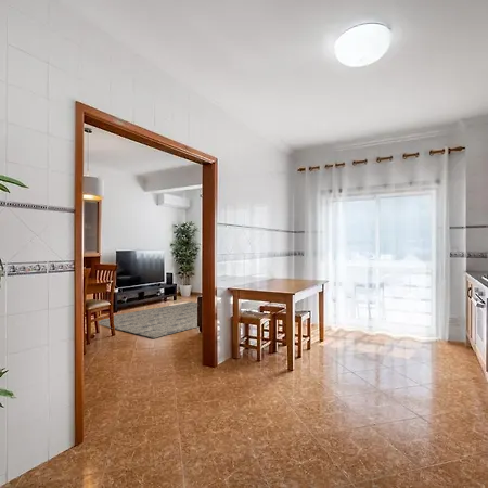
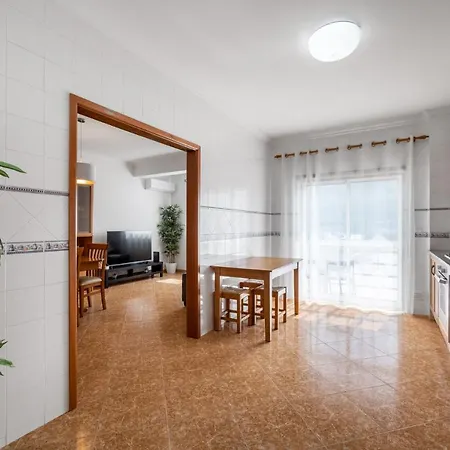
- rug (177, 314)
